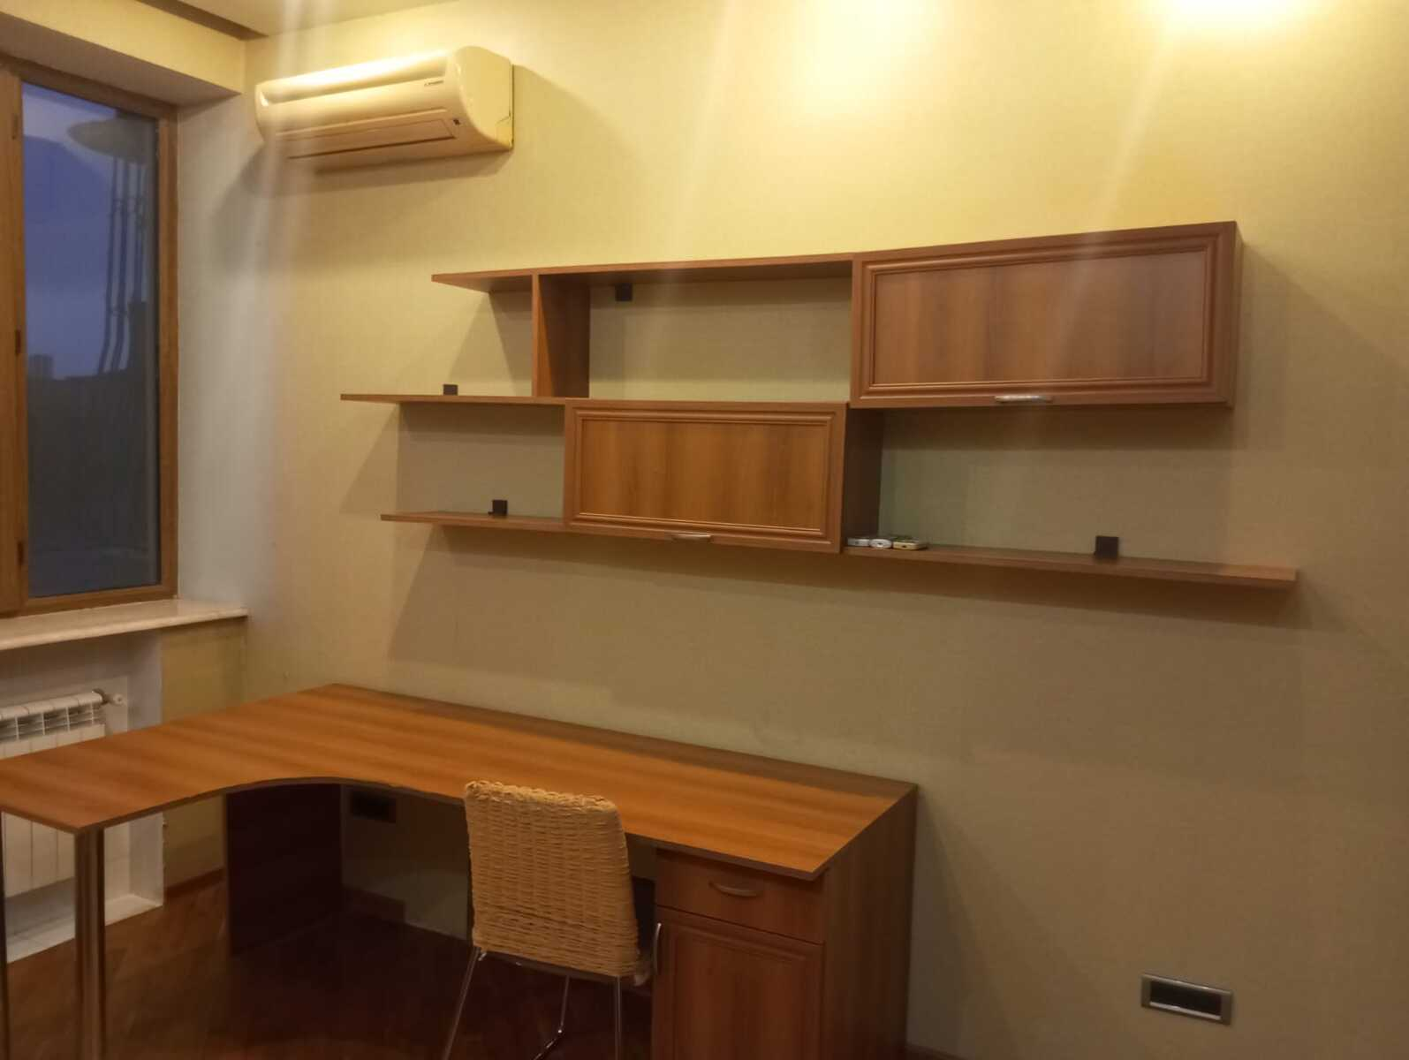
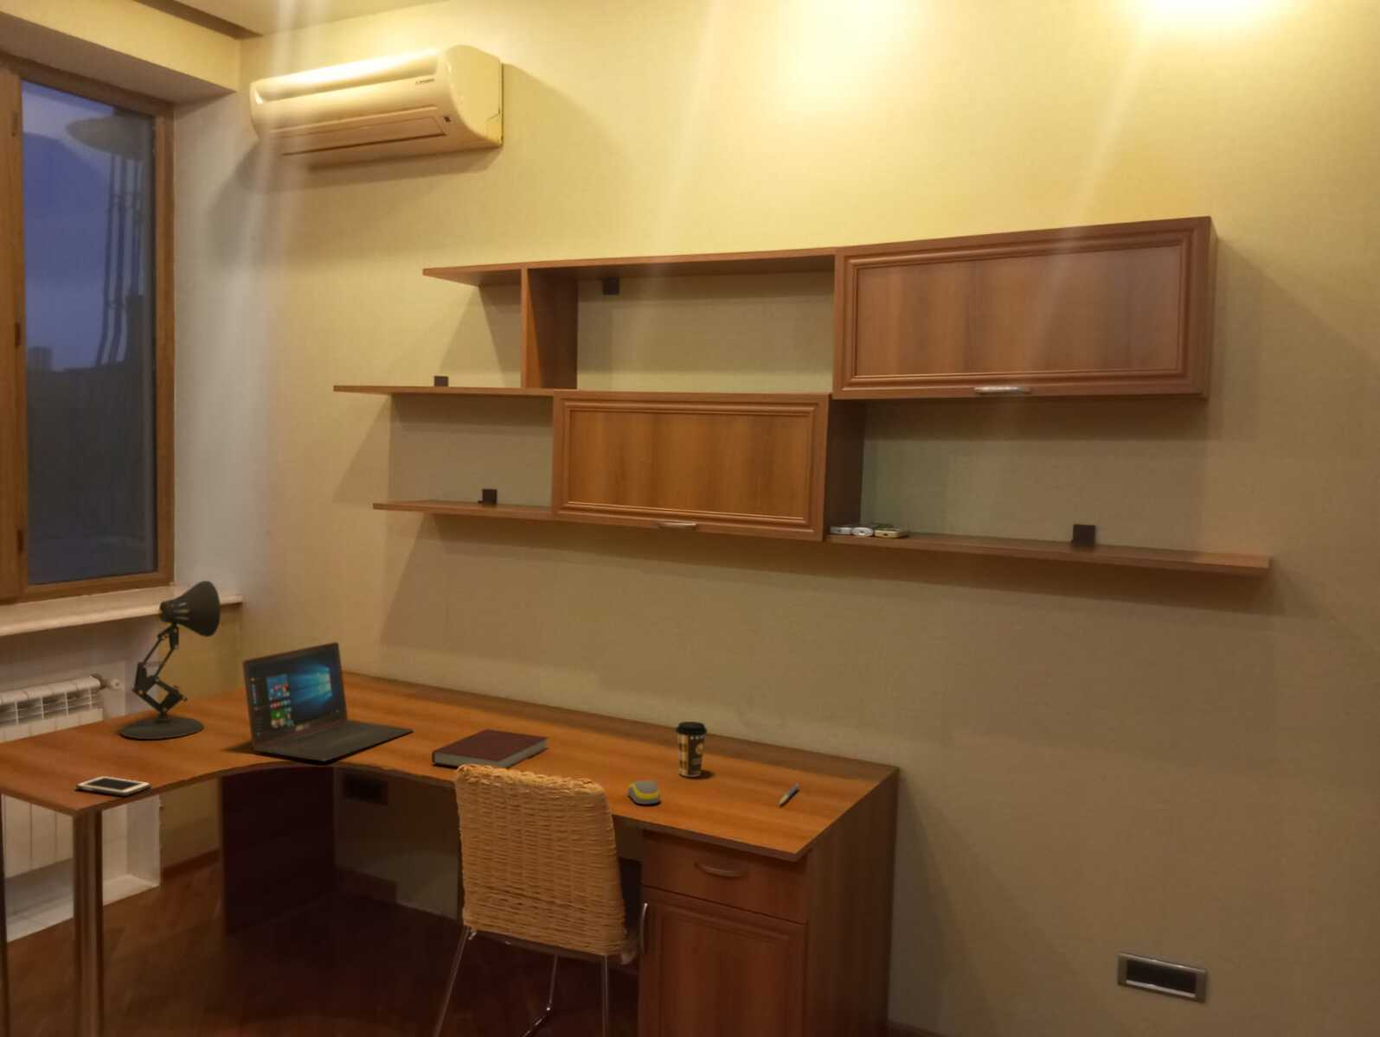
+ desk lamp (167, 656)
+ coffee cup (690, 748)
+ laptop (331, 697)
+ cell phone (113, 785)
+ pen (788, 794)
+ computer mouse (644, 789)
+ notebook (492, 749)
